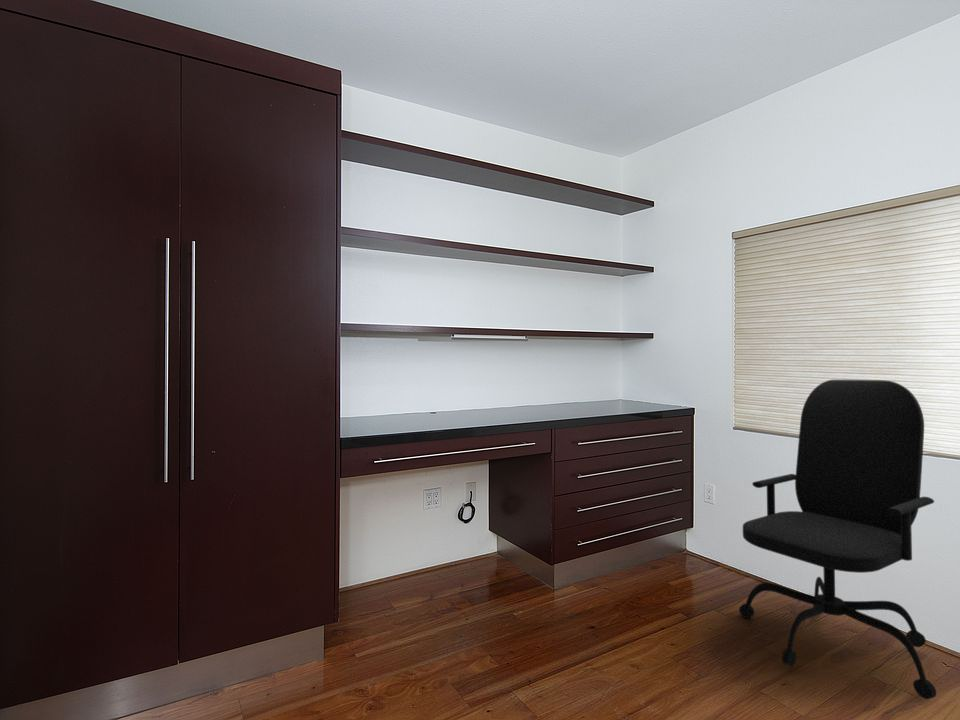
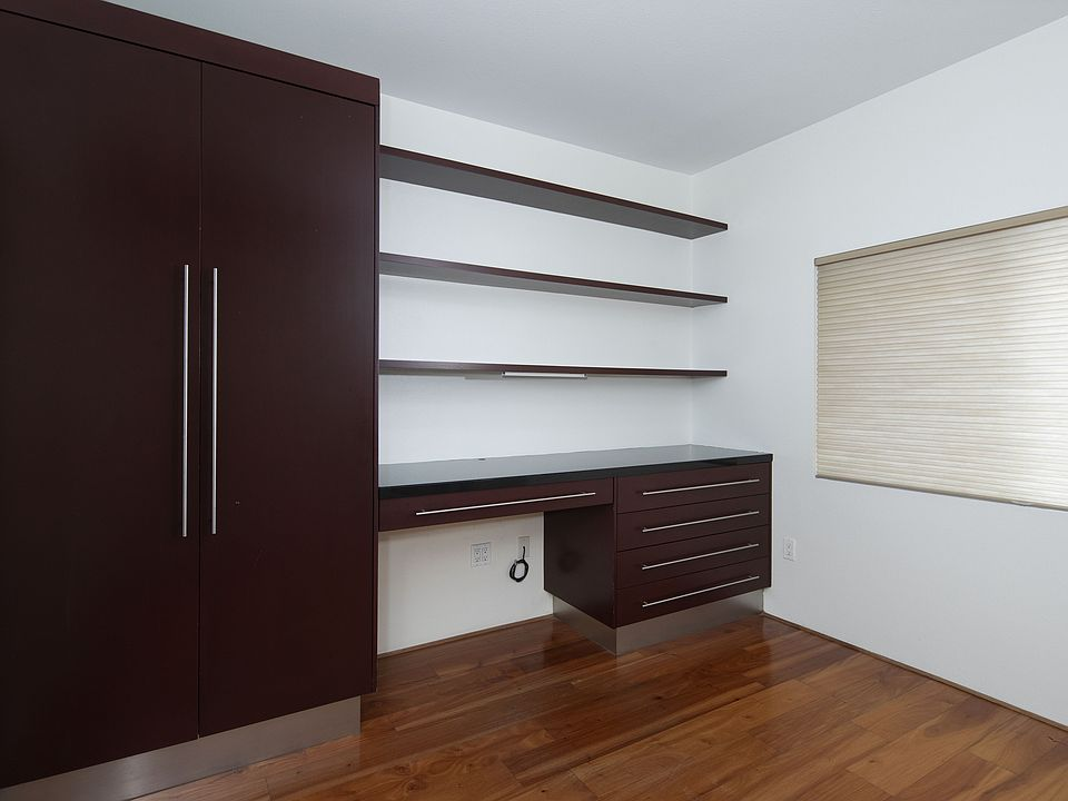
- office chair (834, 514)
